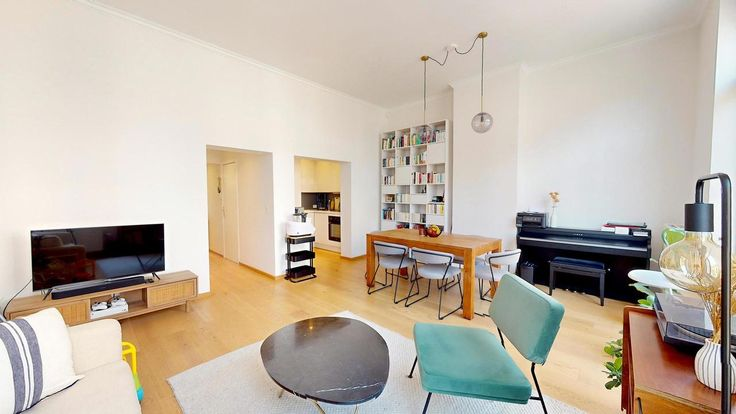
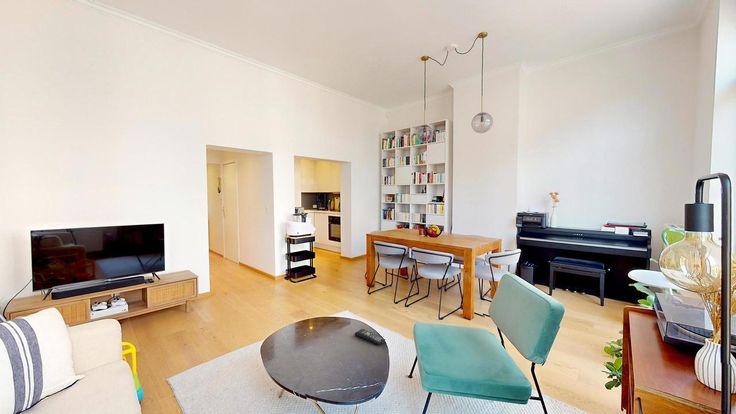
+ remote control (369, 336)
